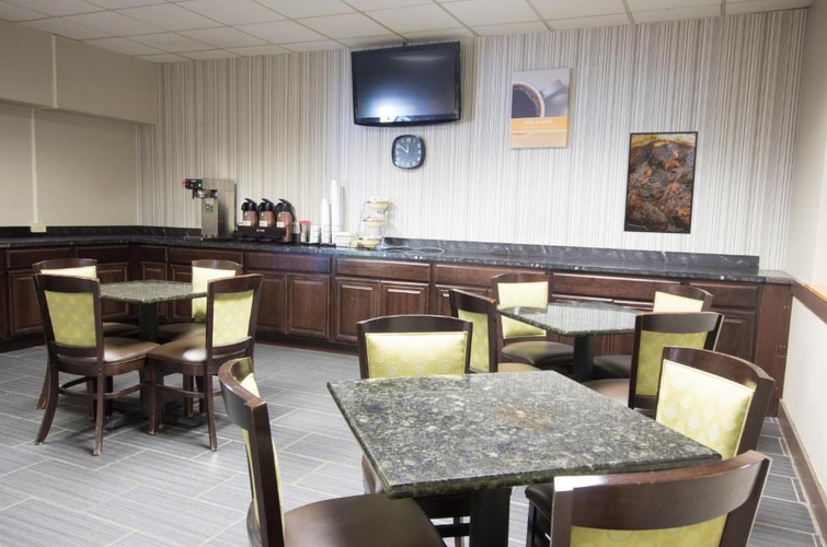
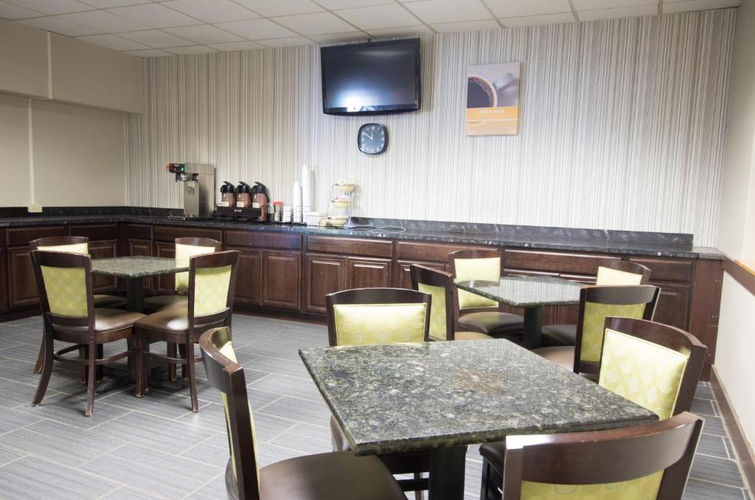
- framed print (659, 183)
